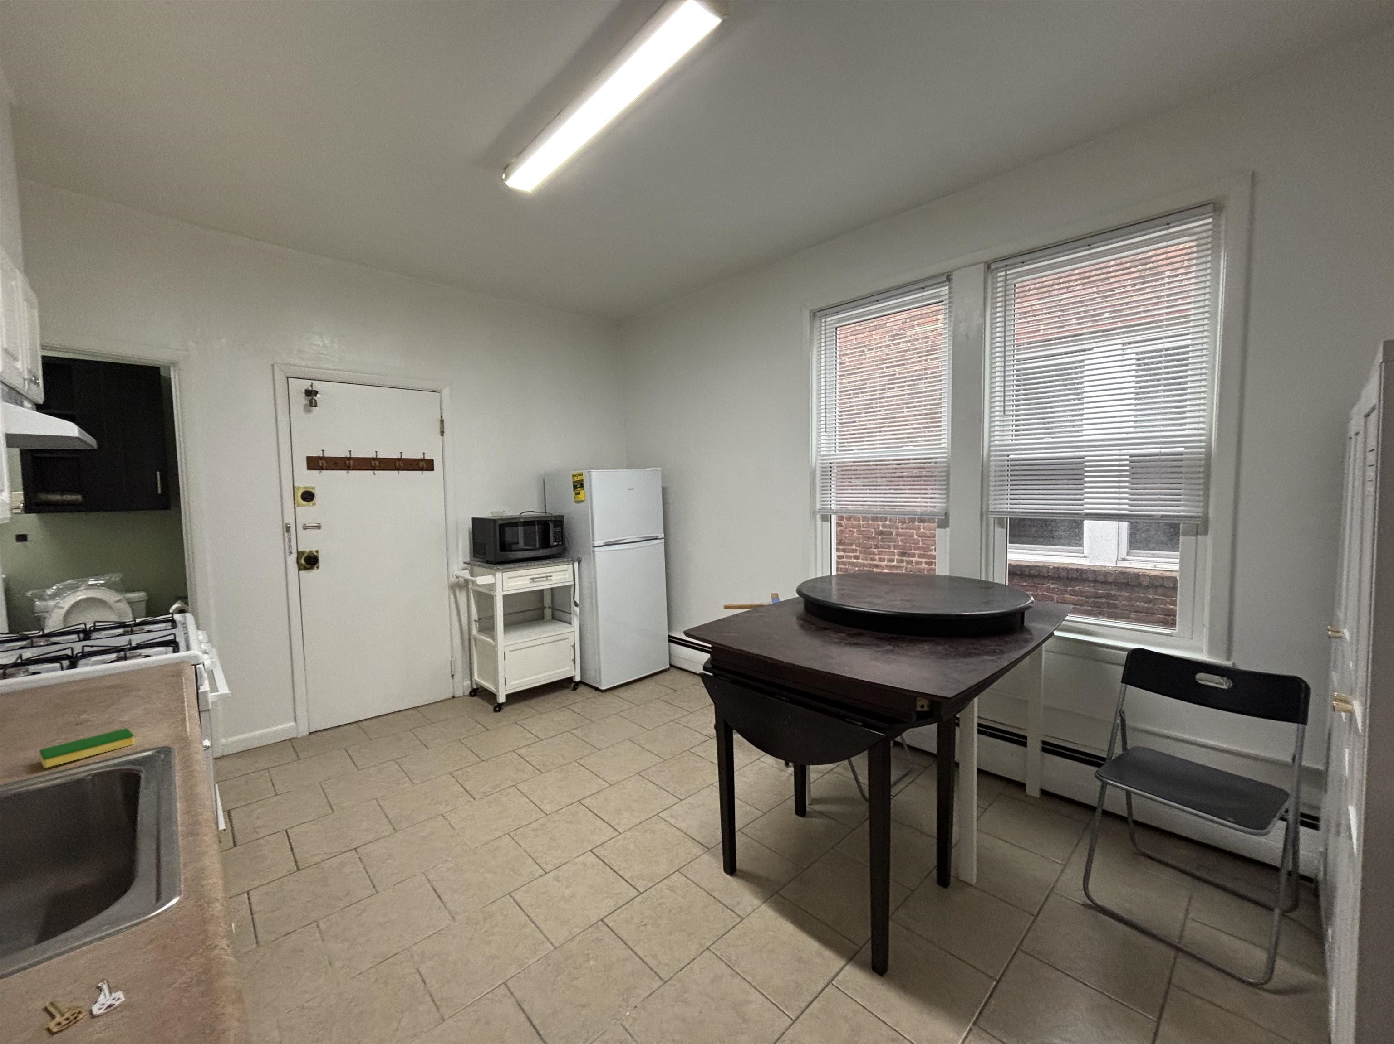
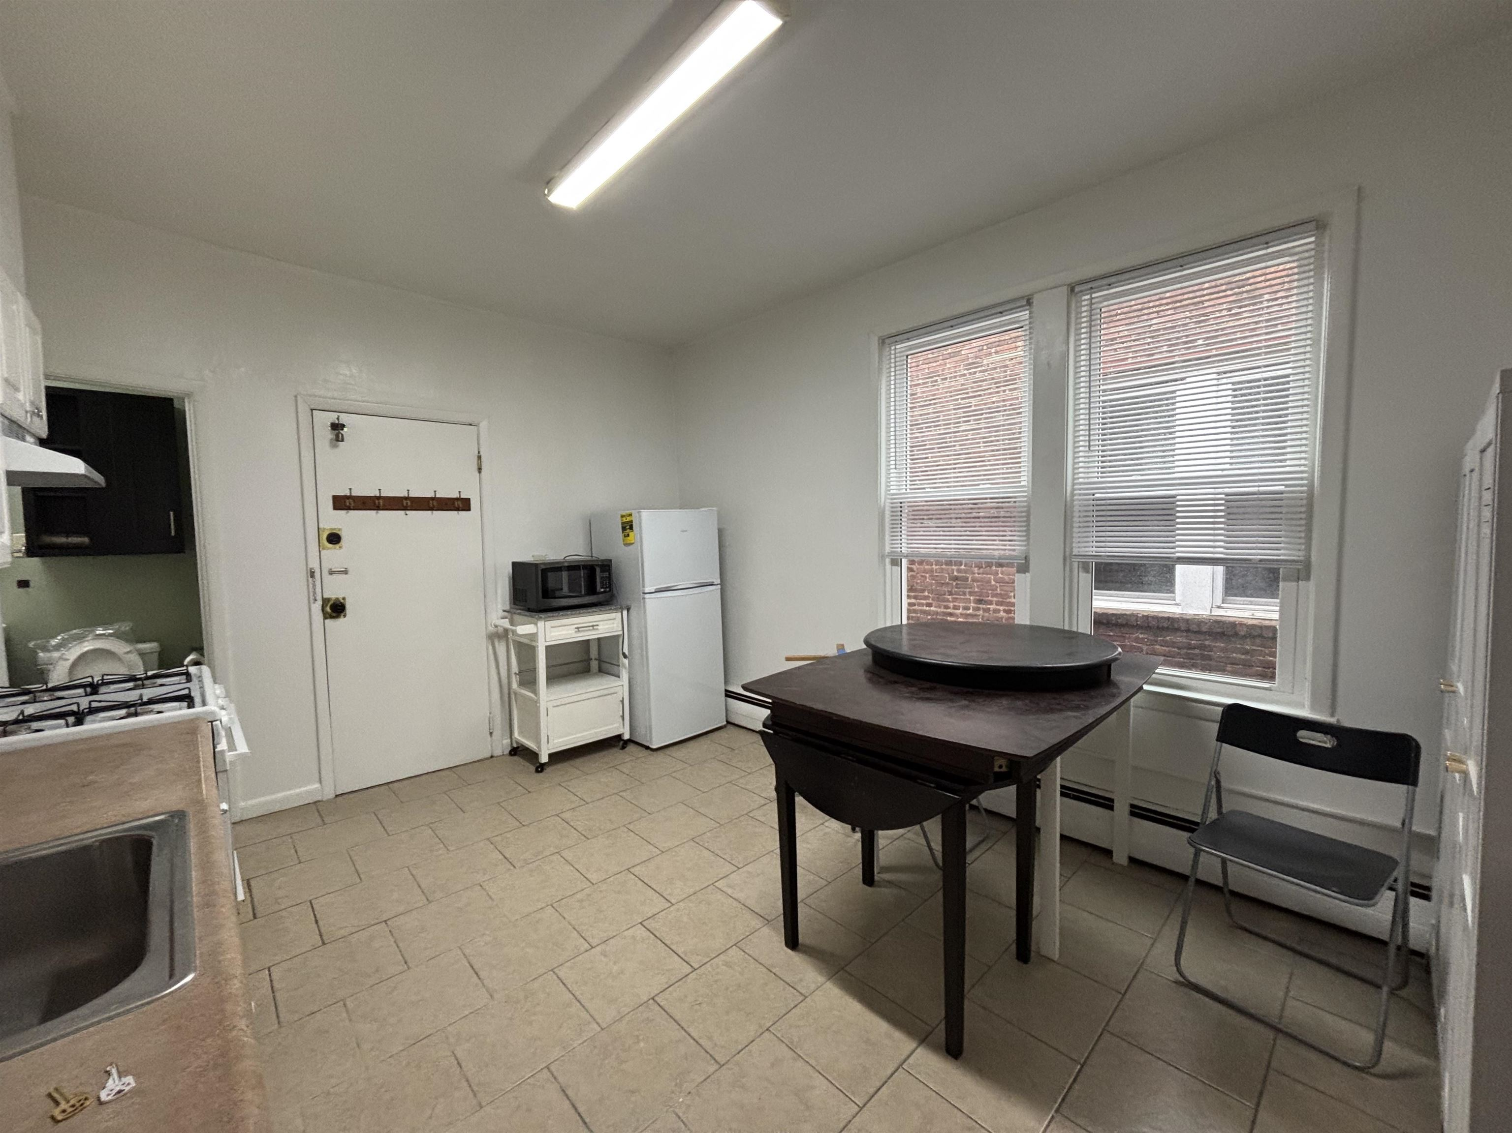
- dish sponge (88, 747)
